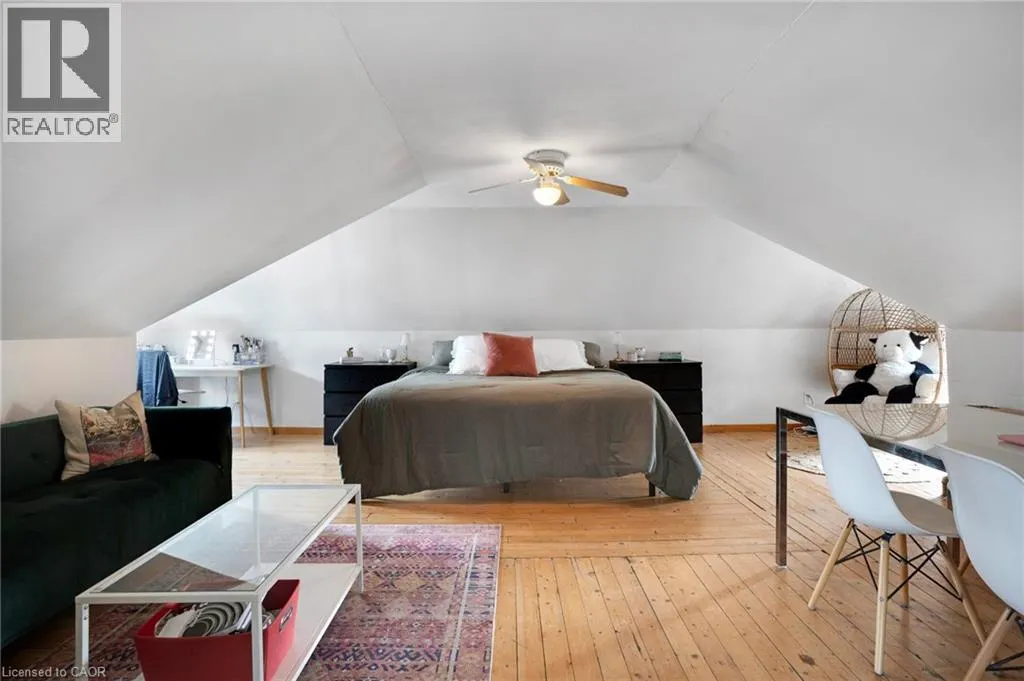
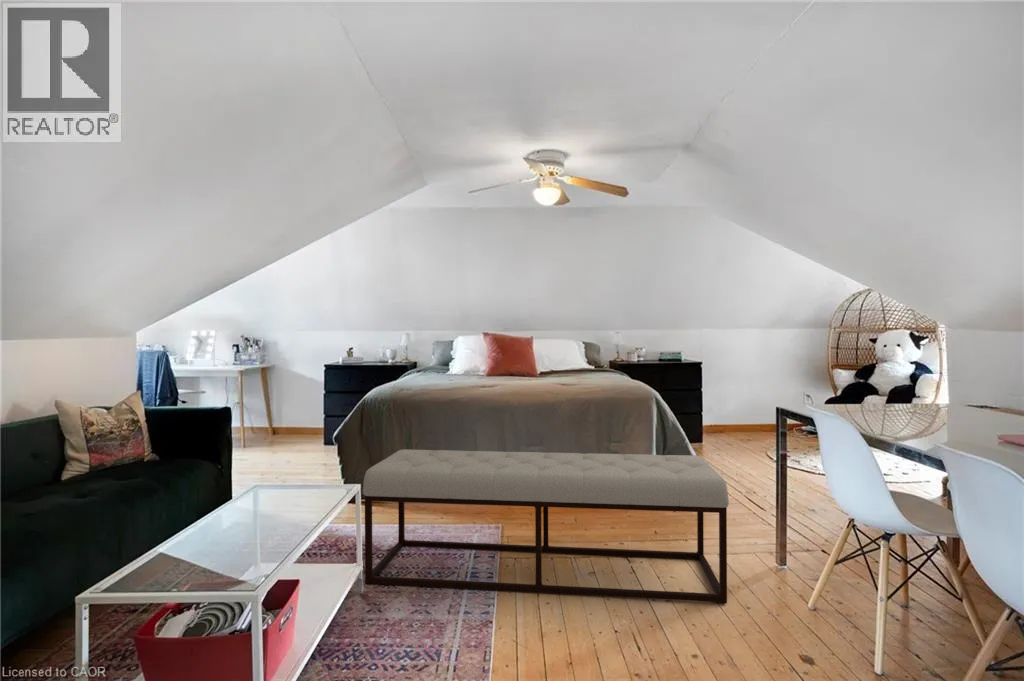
+ bench (543, 515)
